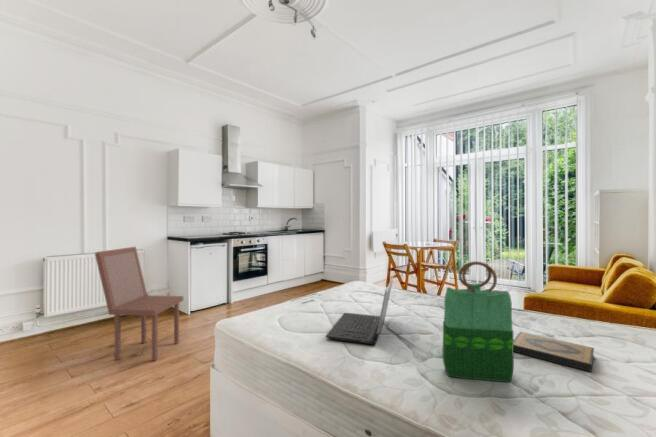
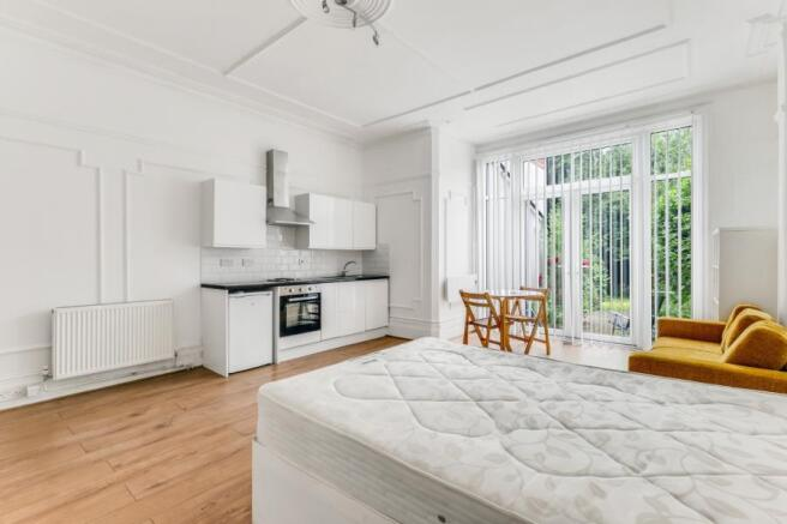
- hardback book (551, 349)
- laptop (361, 314)
- dining chair (142, 299)
- tote bag (476, 318)
